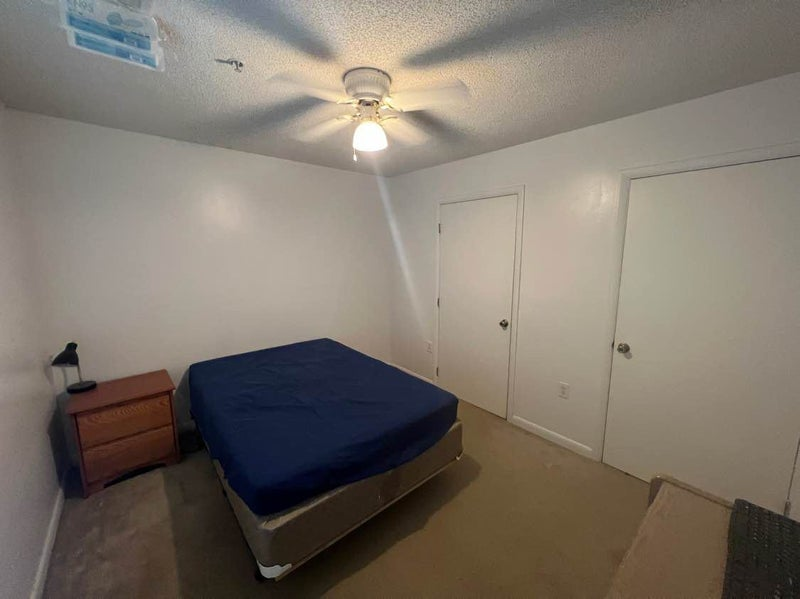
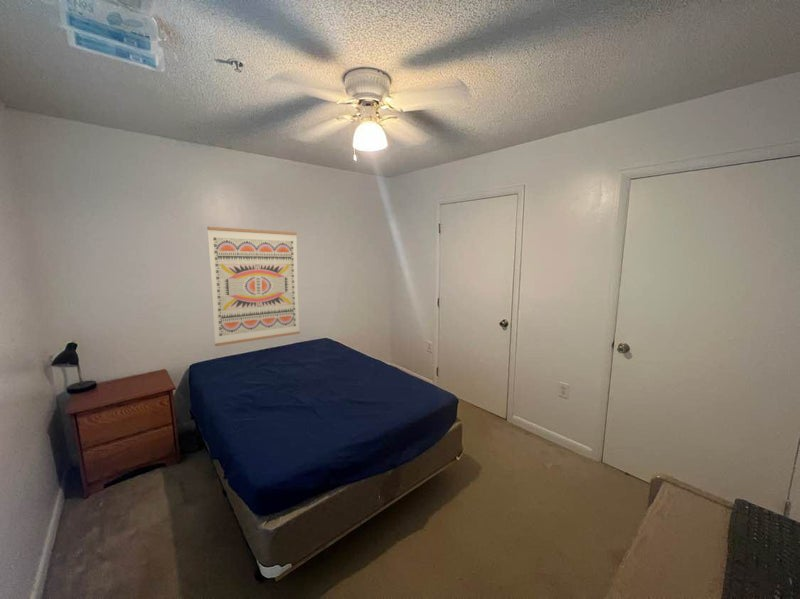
+ wall art (258, 285)
